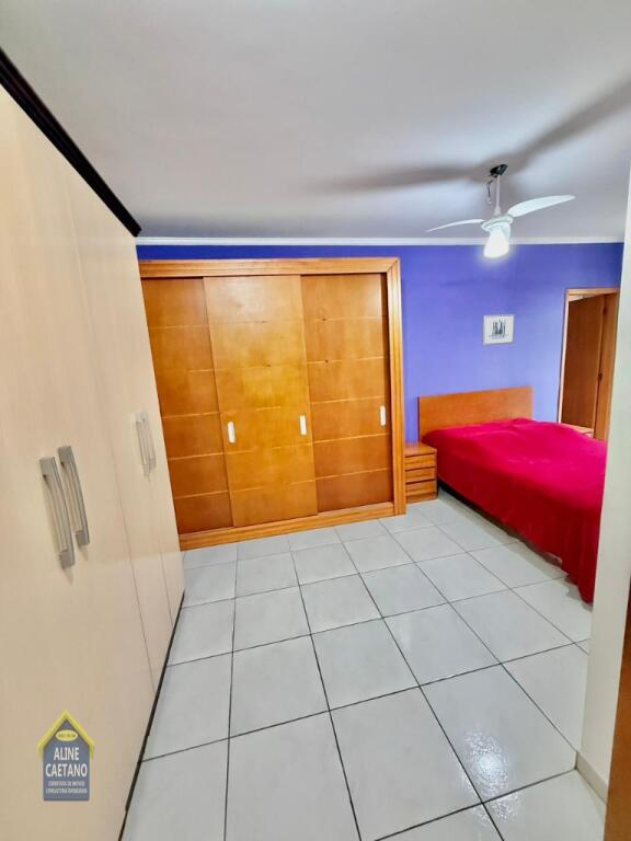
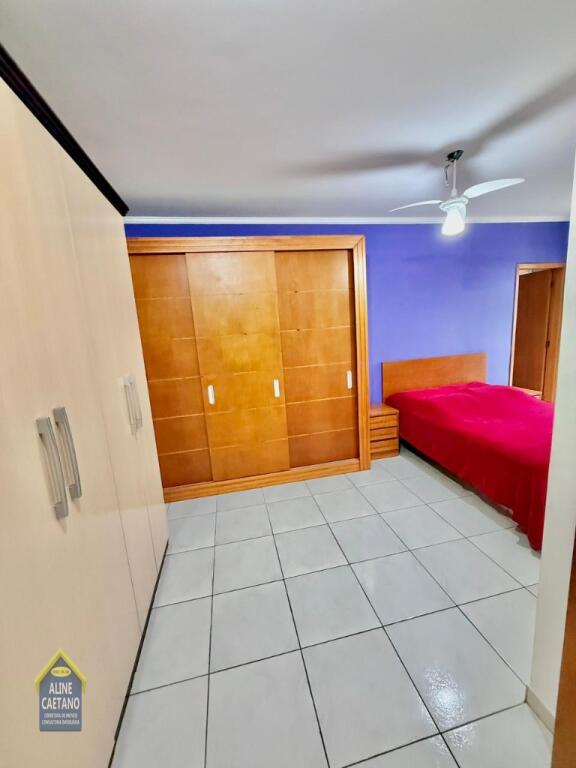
- wall art (498, 330)
